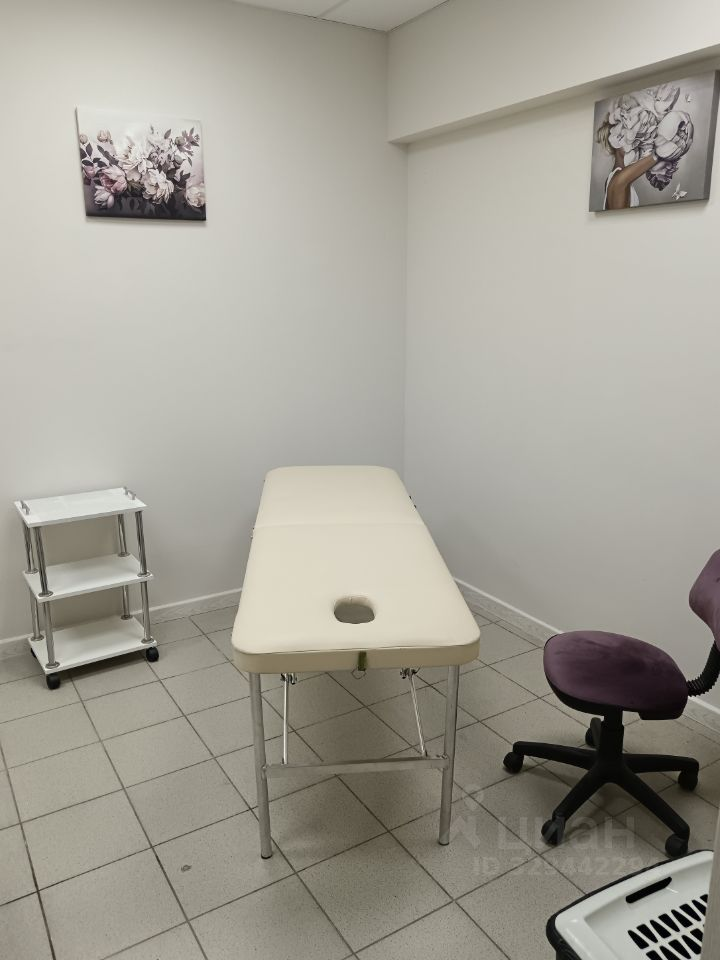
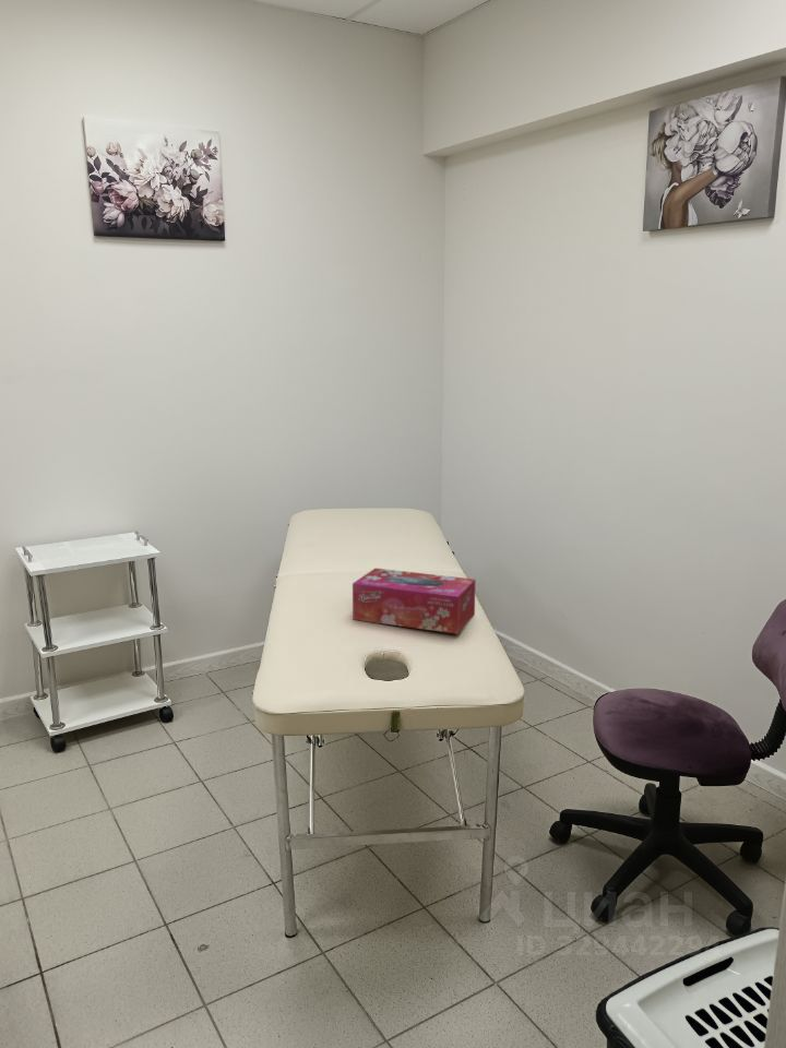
+ tissue box (414, 599)
